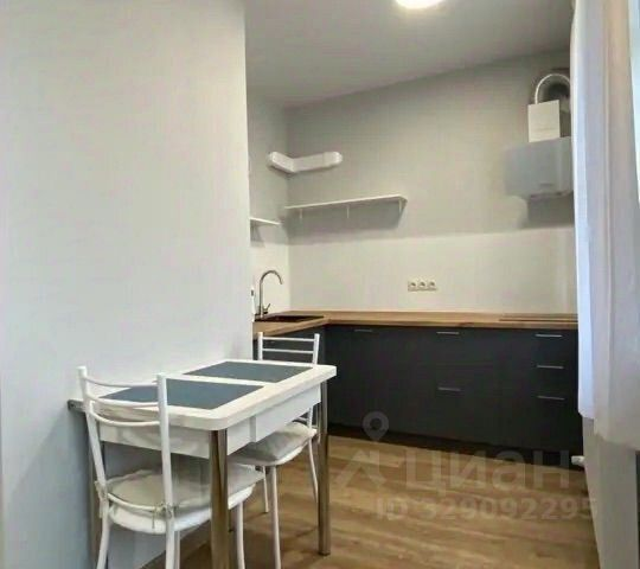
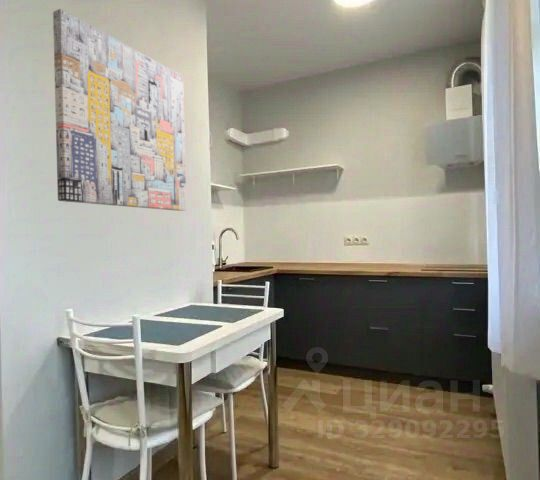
+ wall art (131, 127)
